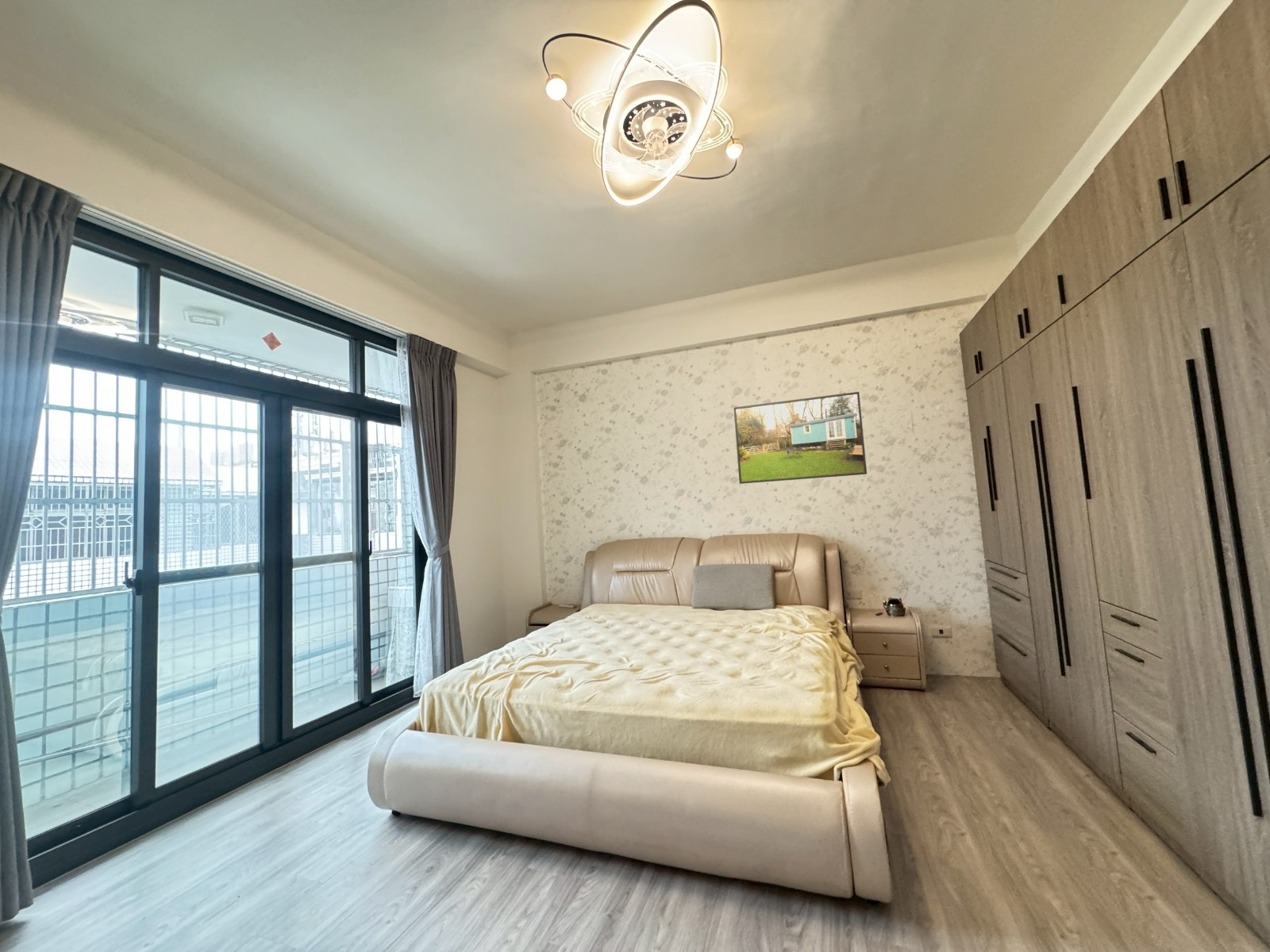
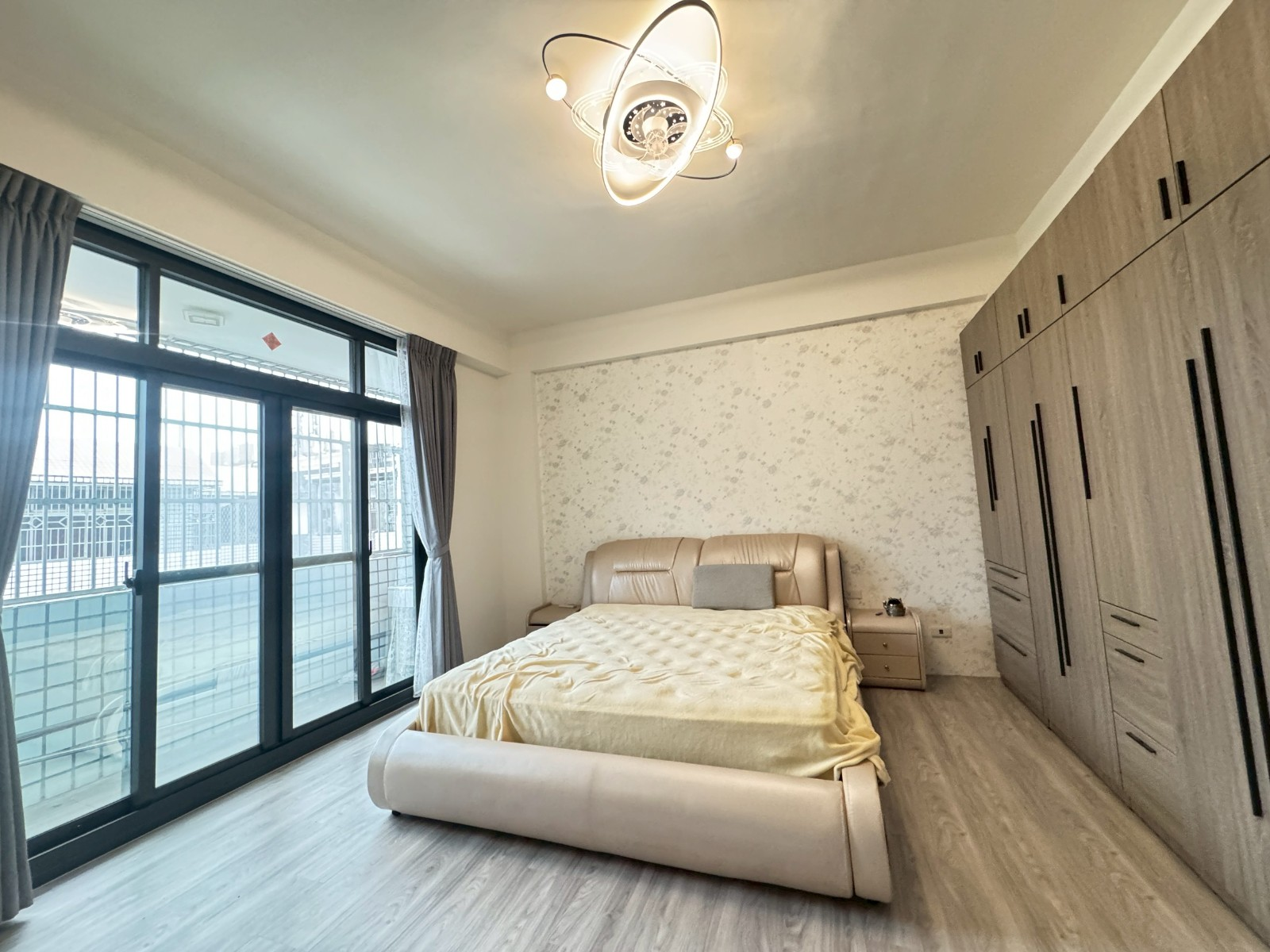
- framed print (797, 439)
